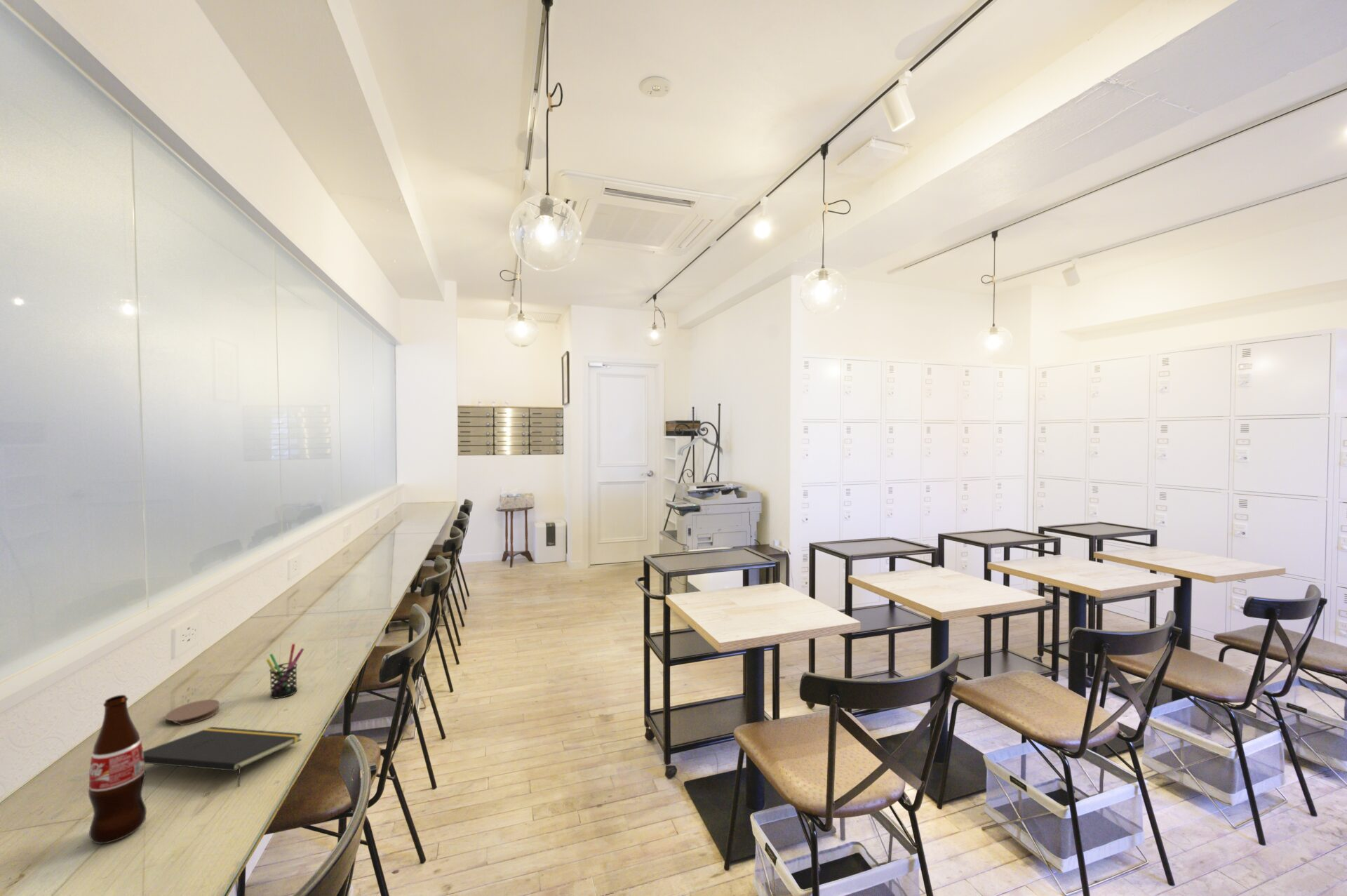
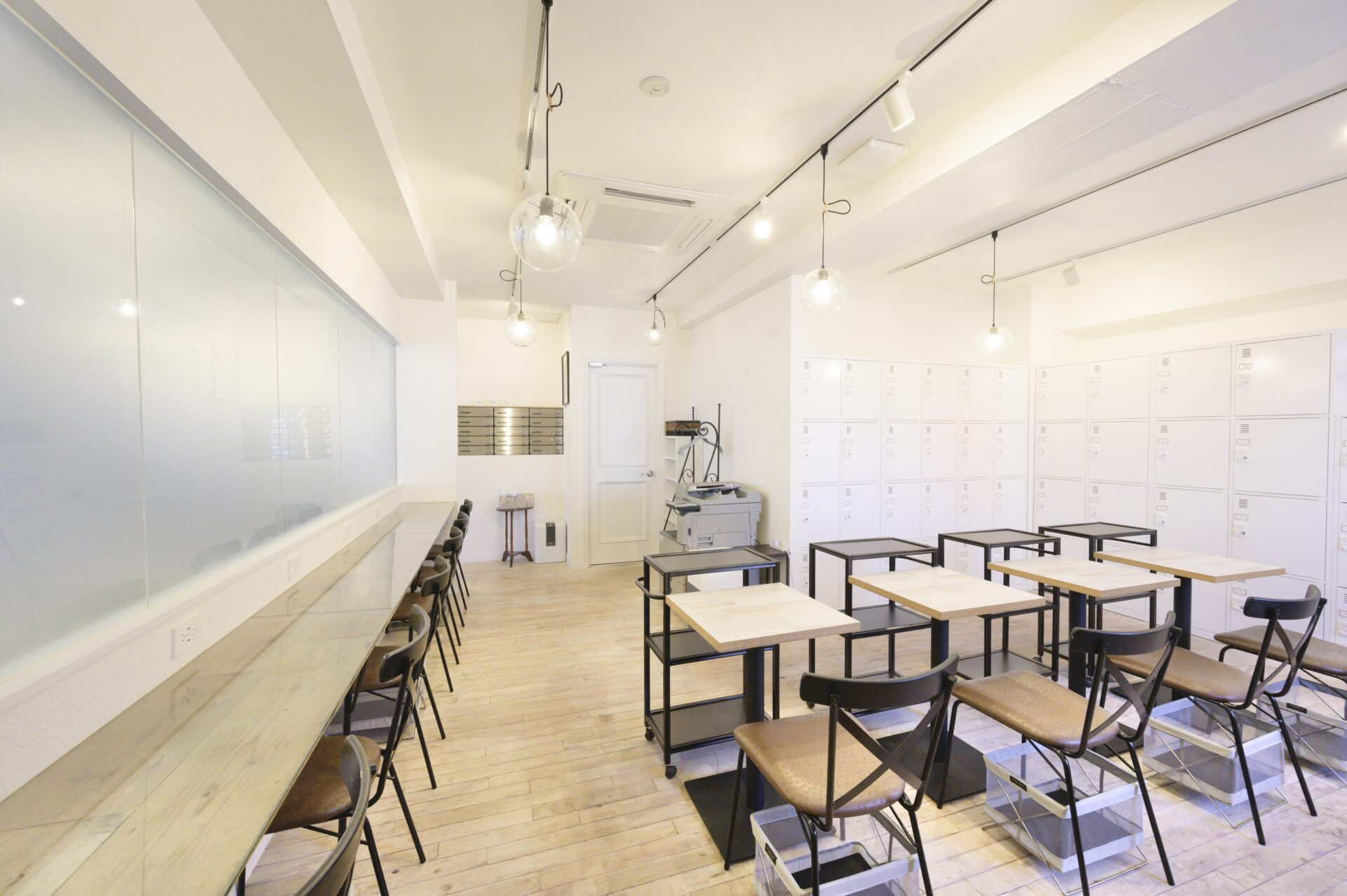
- bottle (117, 765)
- coaster (193, 712)
- notepad (222, 747)
- pen holder (282, 669)
